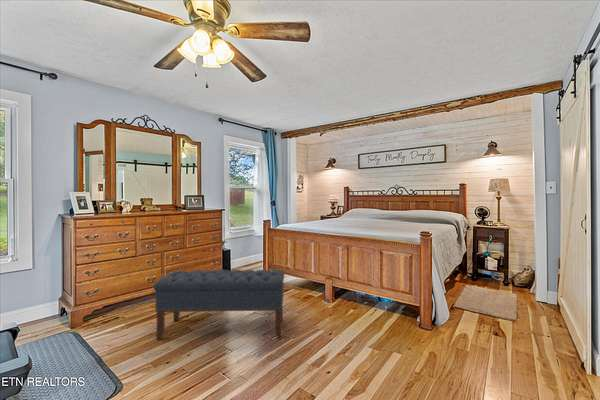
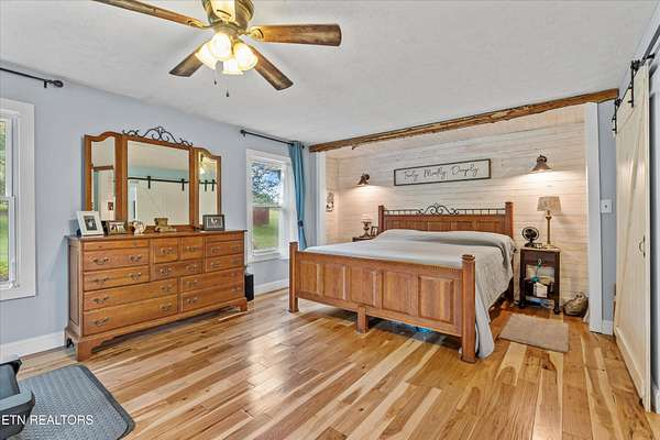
- bench (224, 300)
